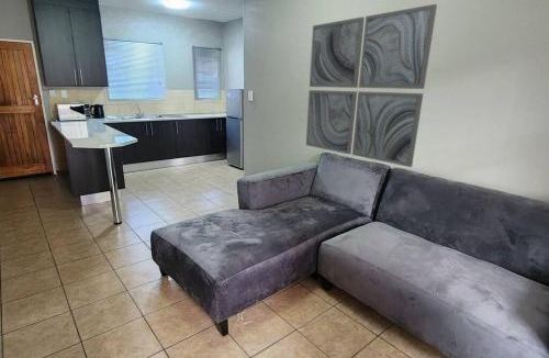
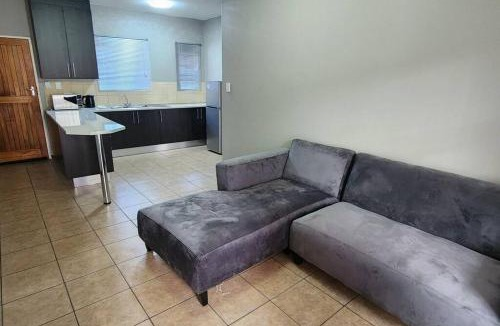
- wall art (358, 91)
